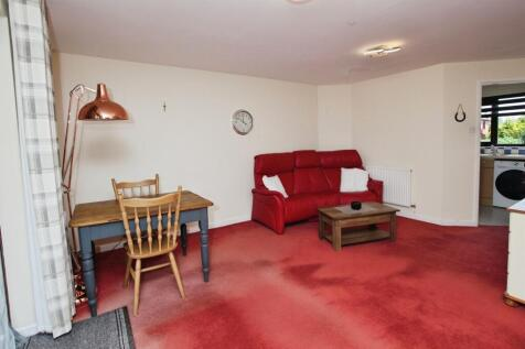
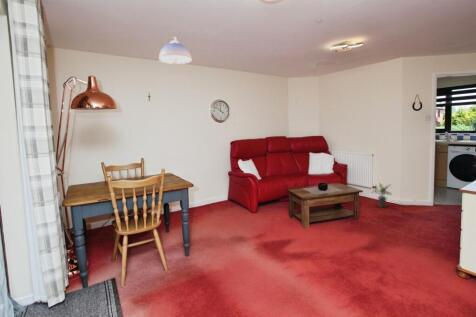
+ lamp shade (175, 51)
+ potted plant (382, 195)
